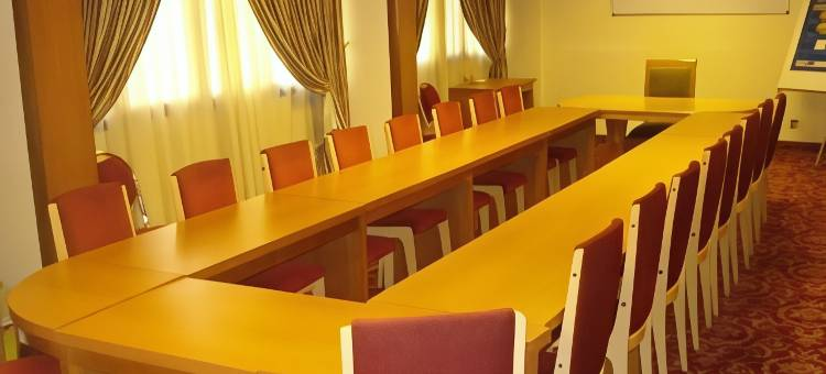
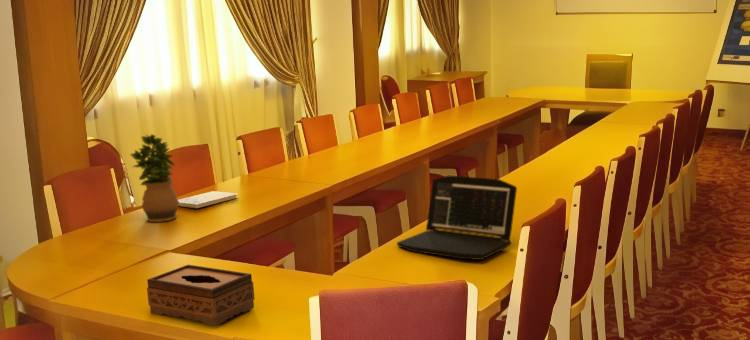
+ potted plant (155, 177)
+ tissue box (200, 293)
+ book (205, 199)
+ laptop (455, 215)
